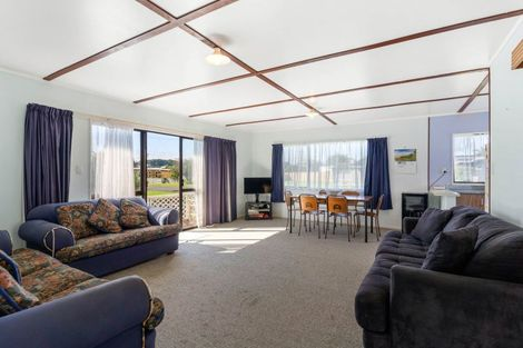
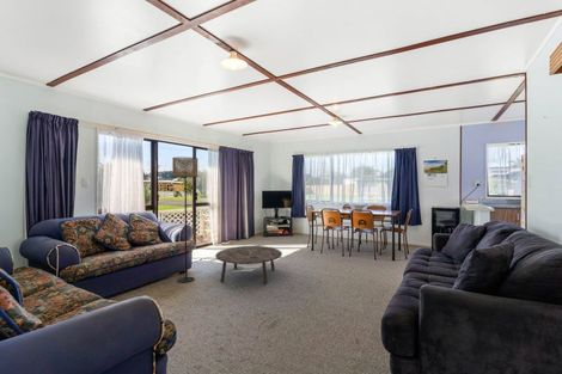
+ floor lamp (185, 219)
+ coffee table (249, 263)
